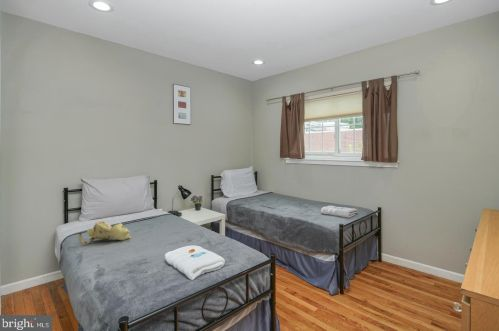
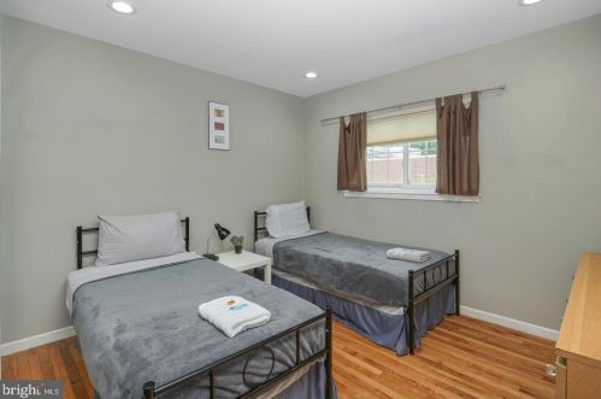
- teddy bear (107, 230)
